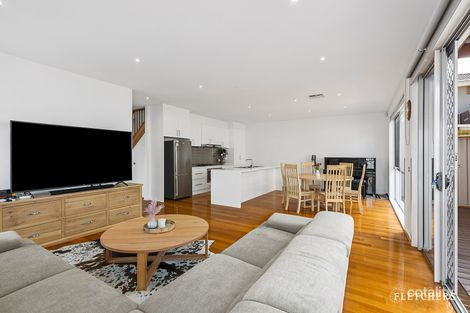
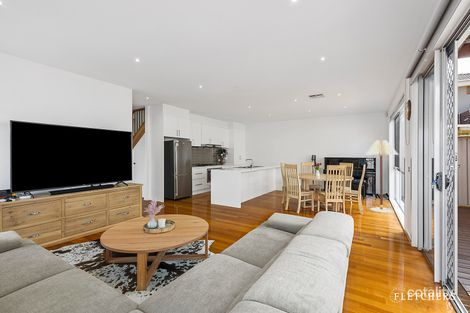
+ floor lamp (381, 175)
